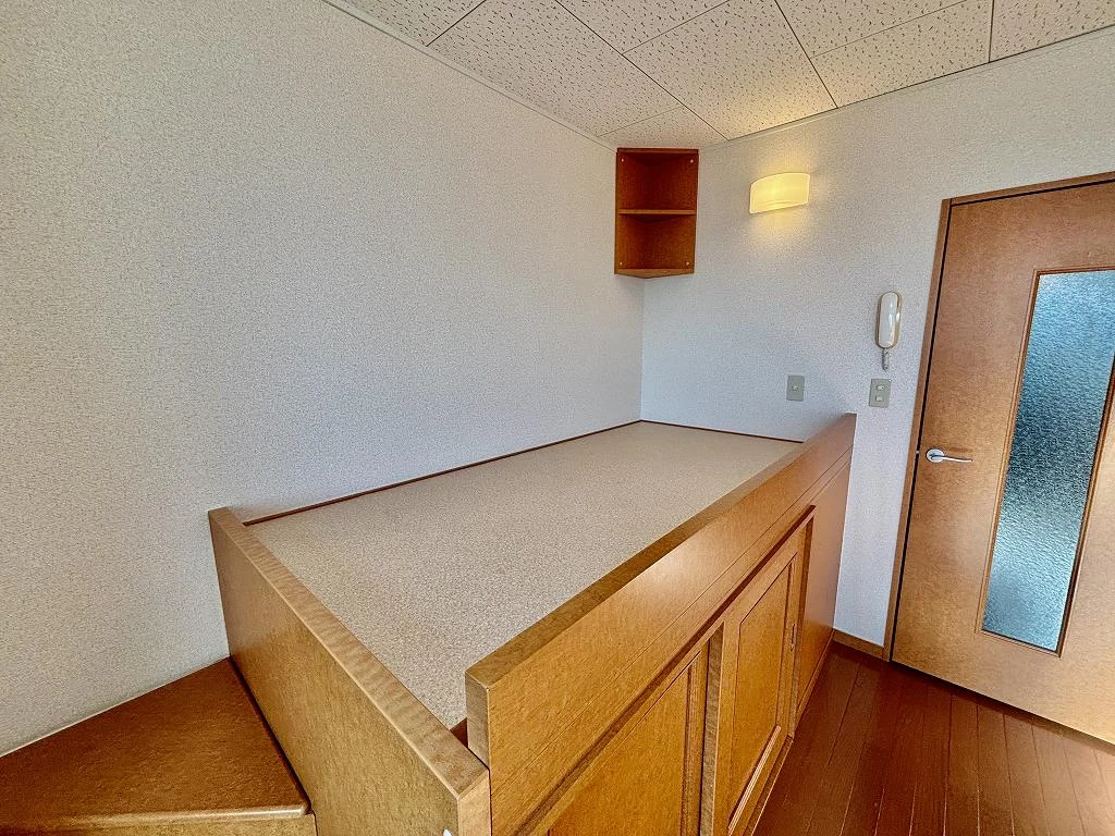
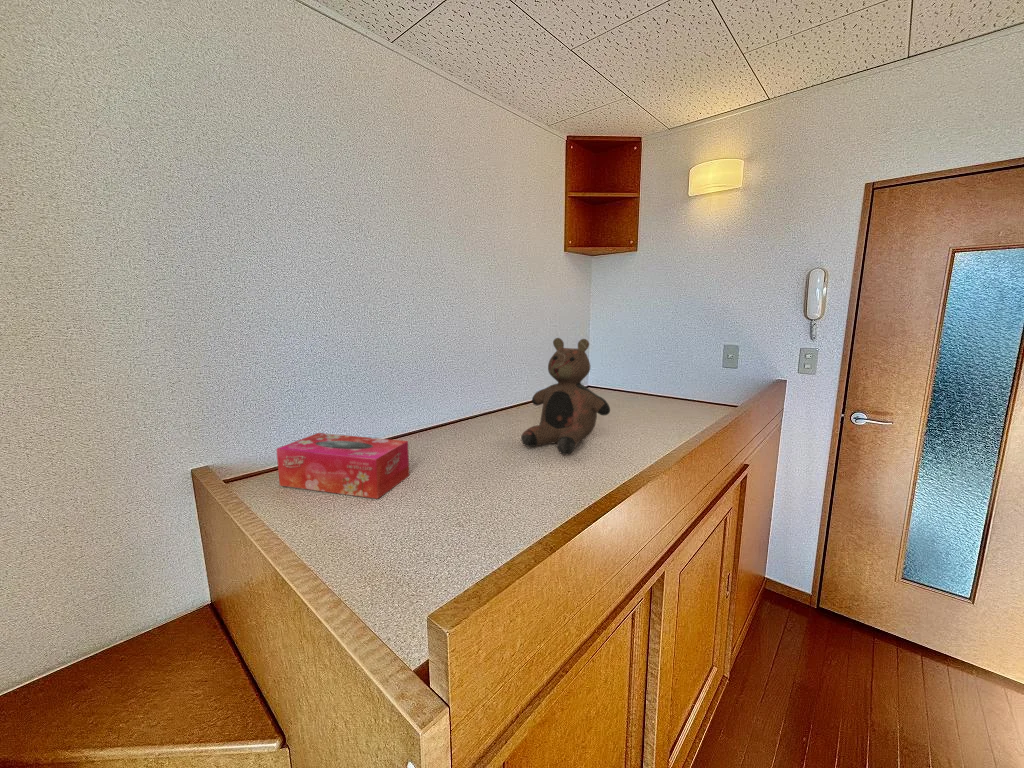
+ tissue box (345, 462)
+ teddy bear (561, 392)
